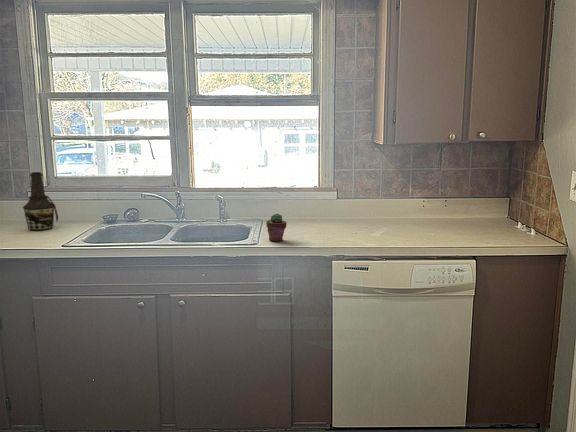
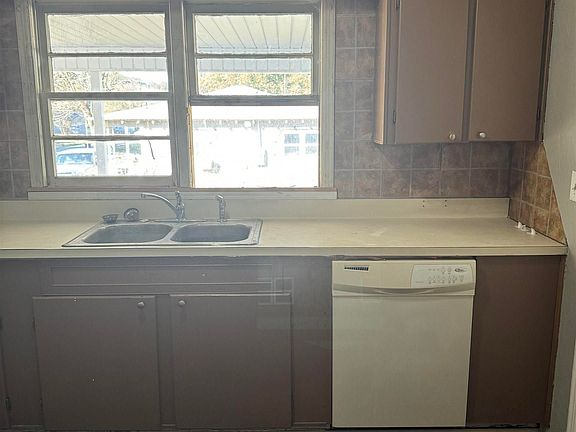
- potted succulent (276, 226)
- bottle (40, 200)
